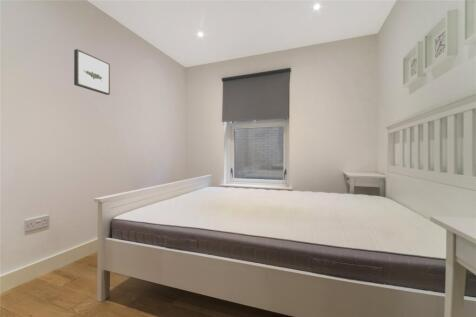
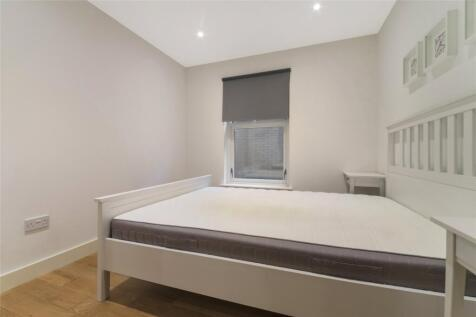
- wall art (93, 73)
